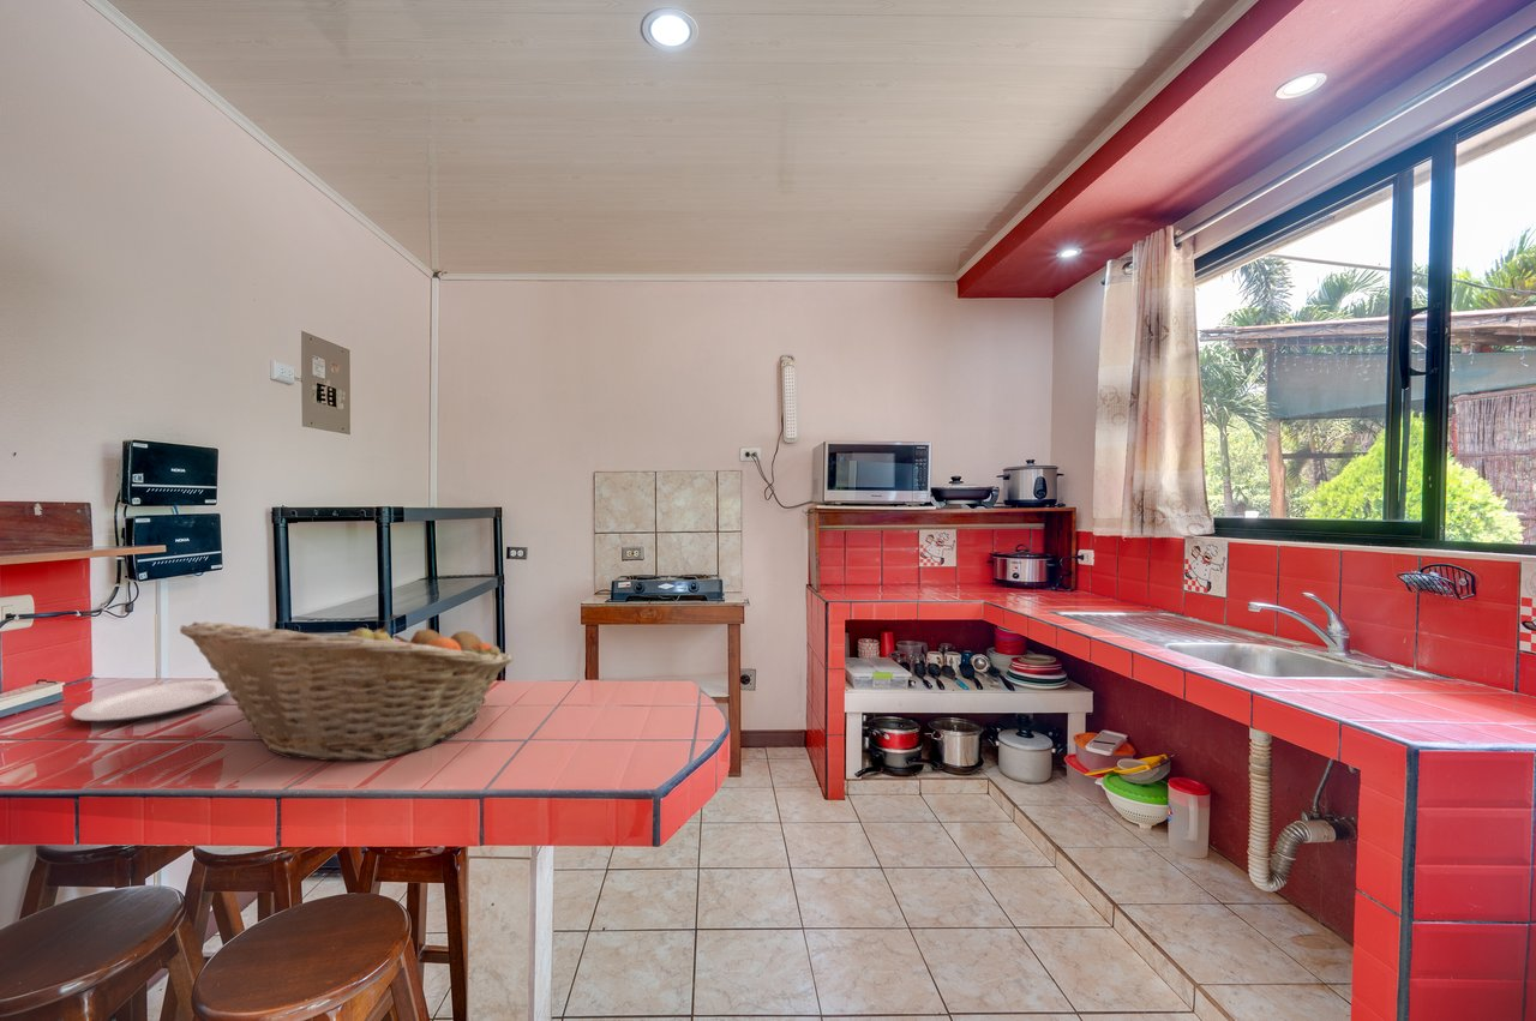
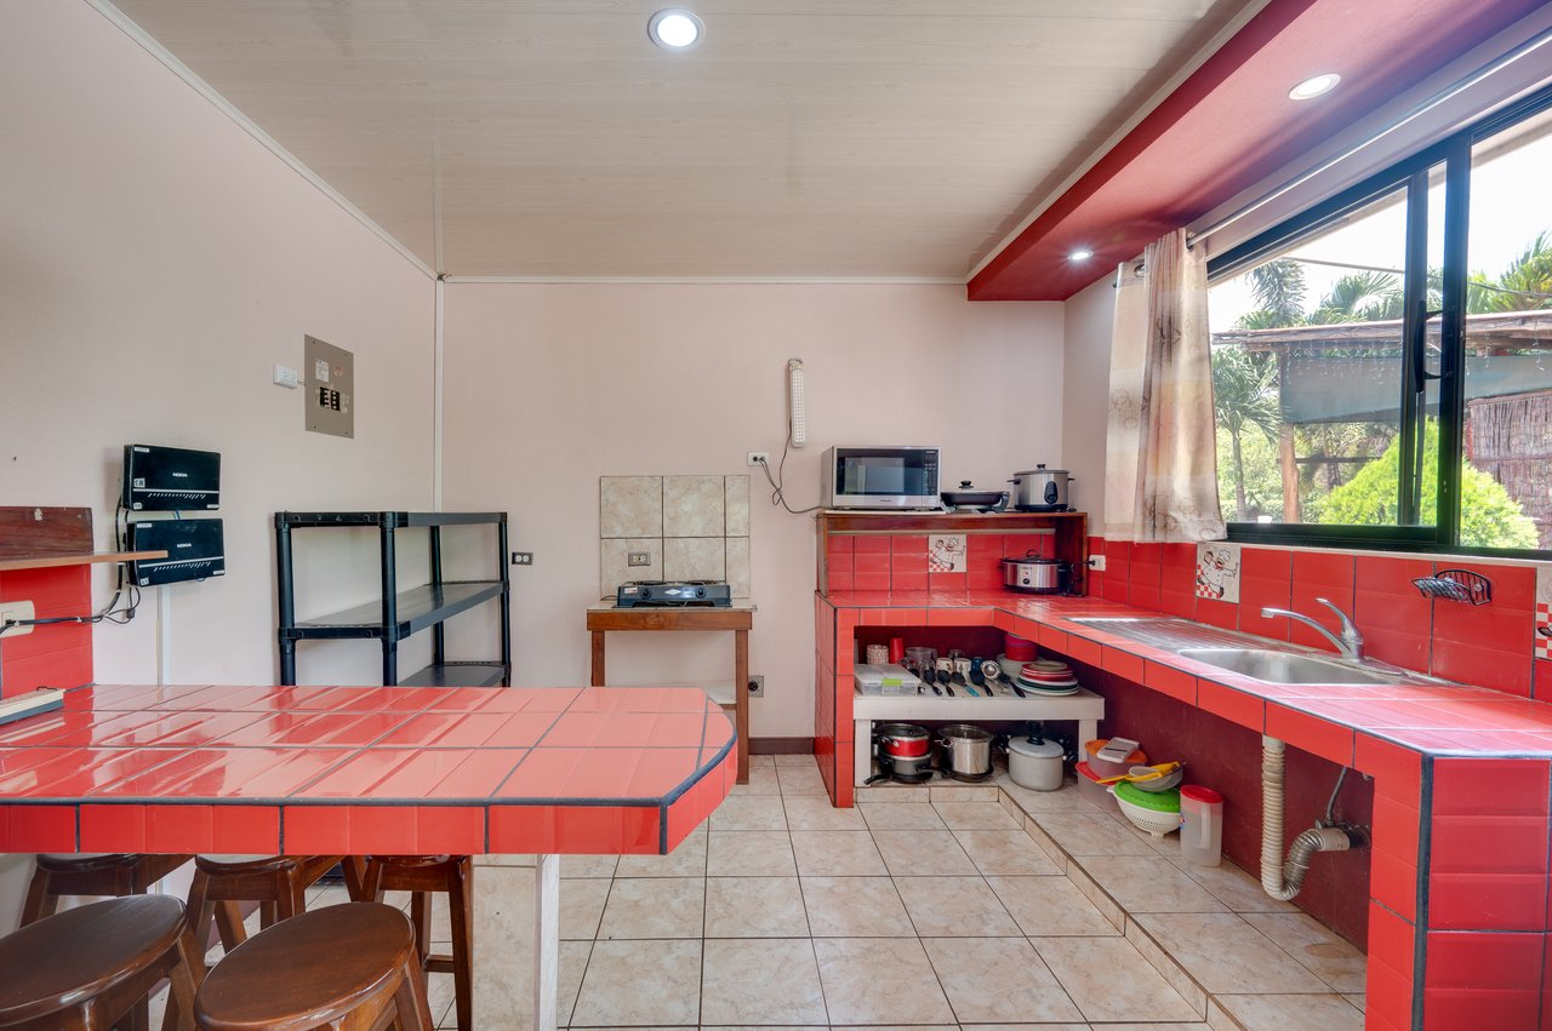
- fruit basket (360, 667)
- plate (156, 702)
